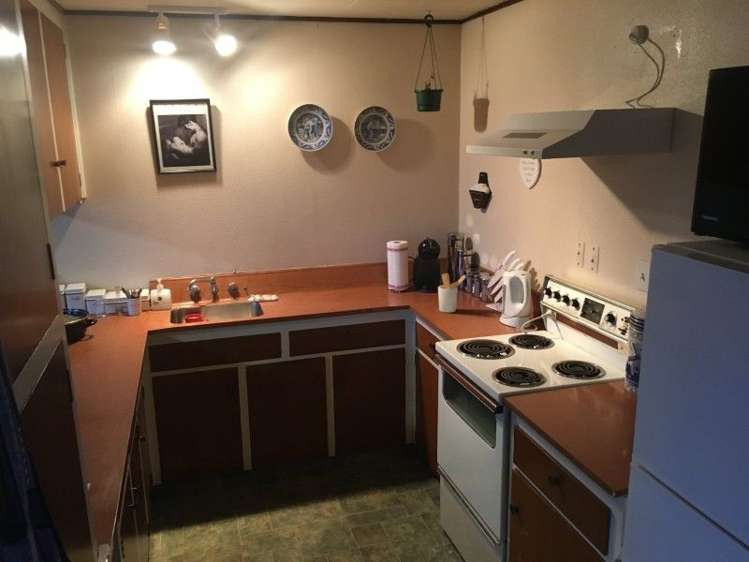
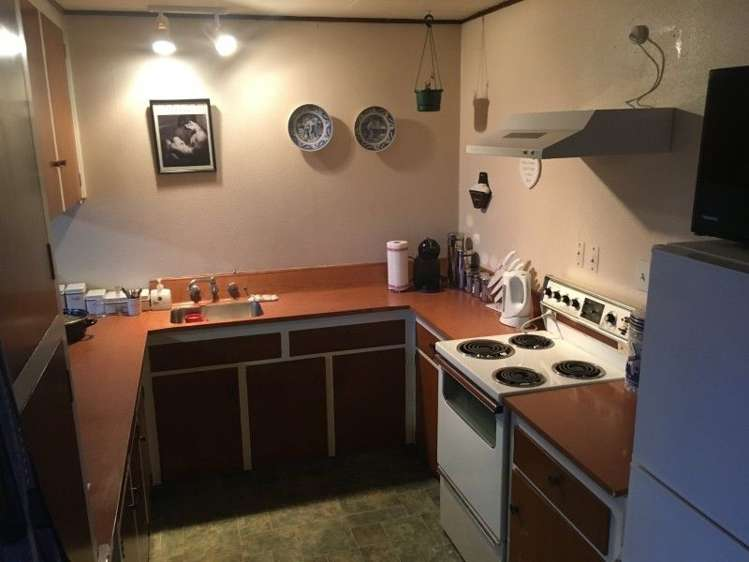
- utensil holder (452, 292)
